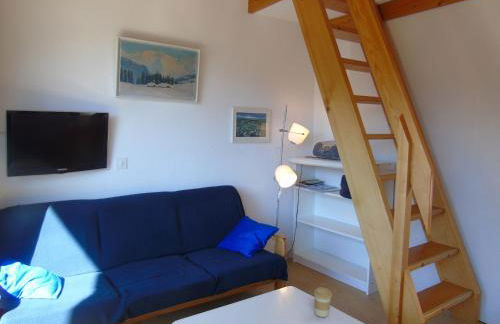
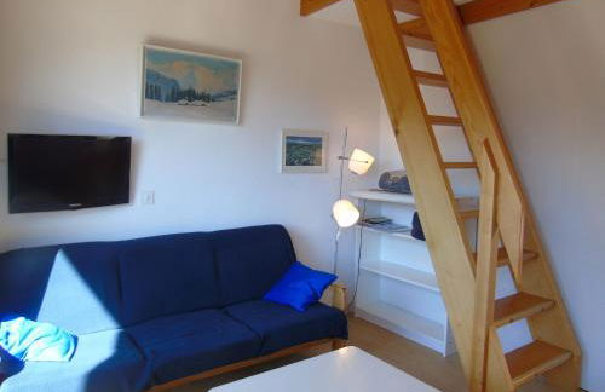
- coffee cup (322, 301)
